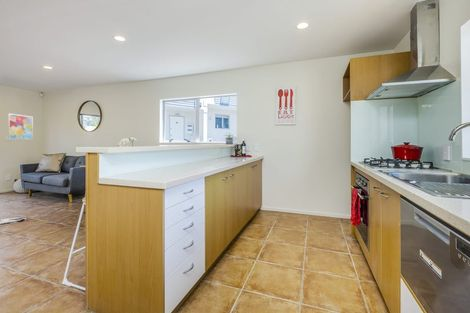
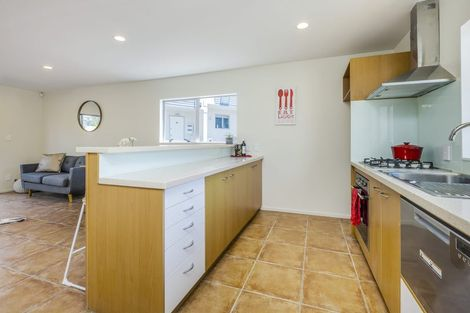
- wall art (21, 127)
